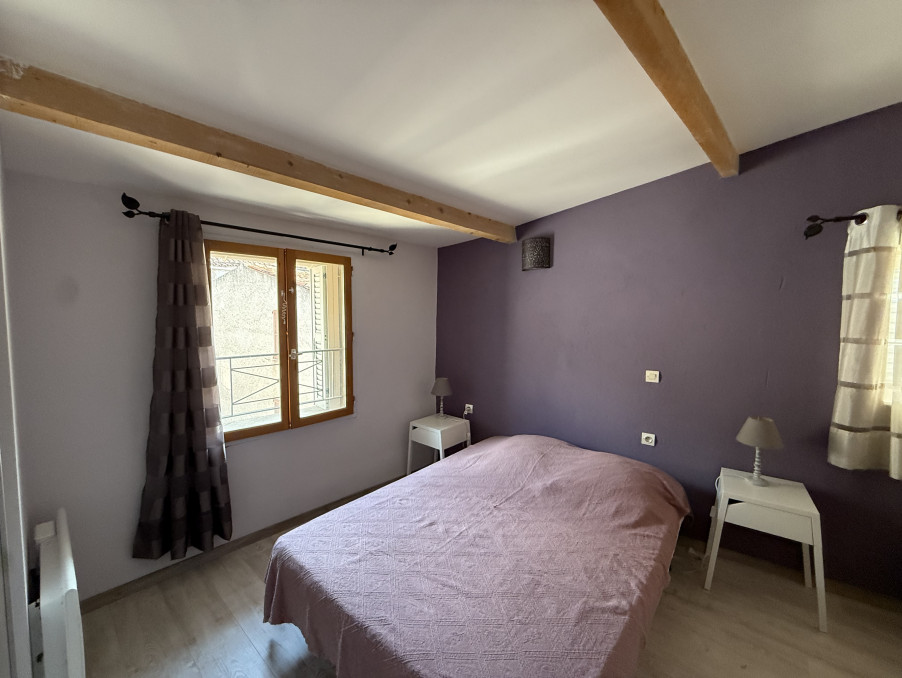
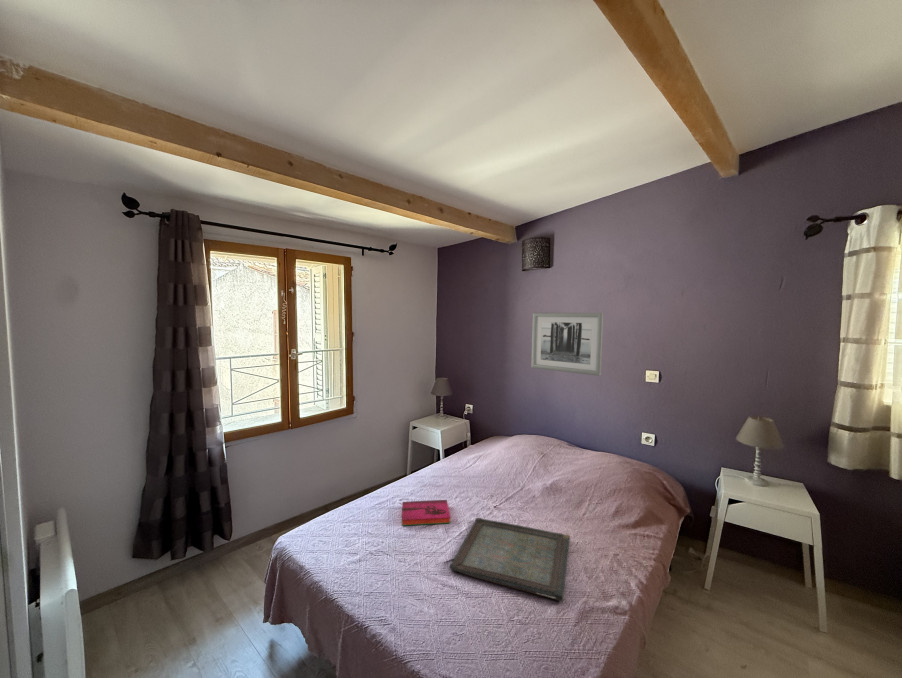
+ wall art (564, 342)
+ serving tray (513, 551)
+ hardback book (425, 511)
